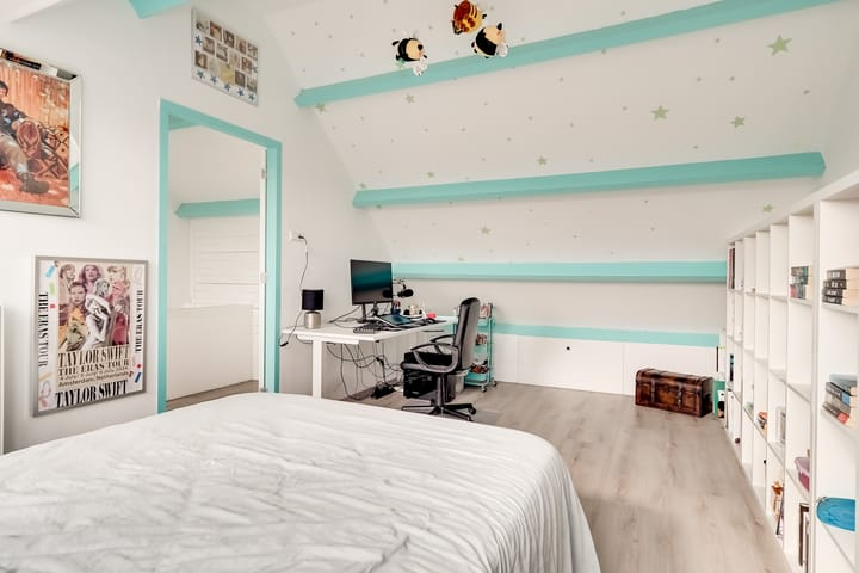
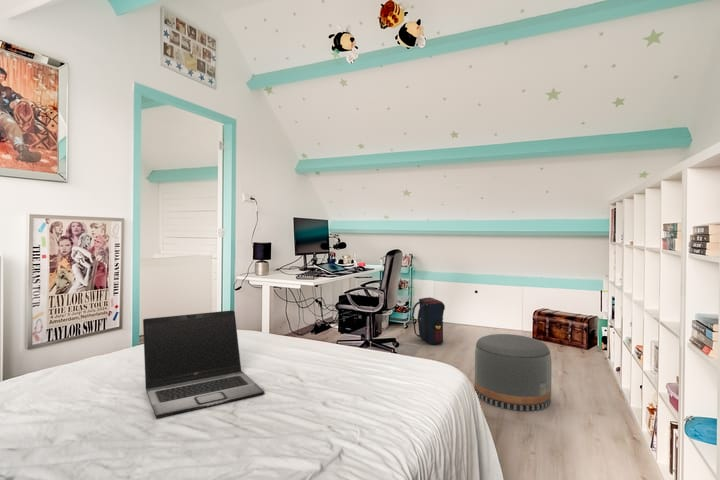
+ satchel (428, 320)
+ laptop (201, 355)
+ pouf (511, 366)
